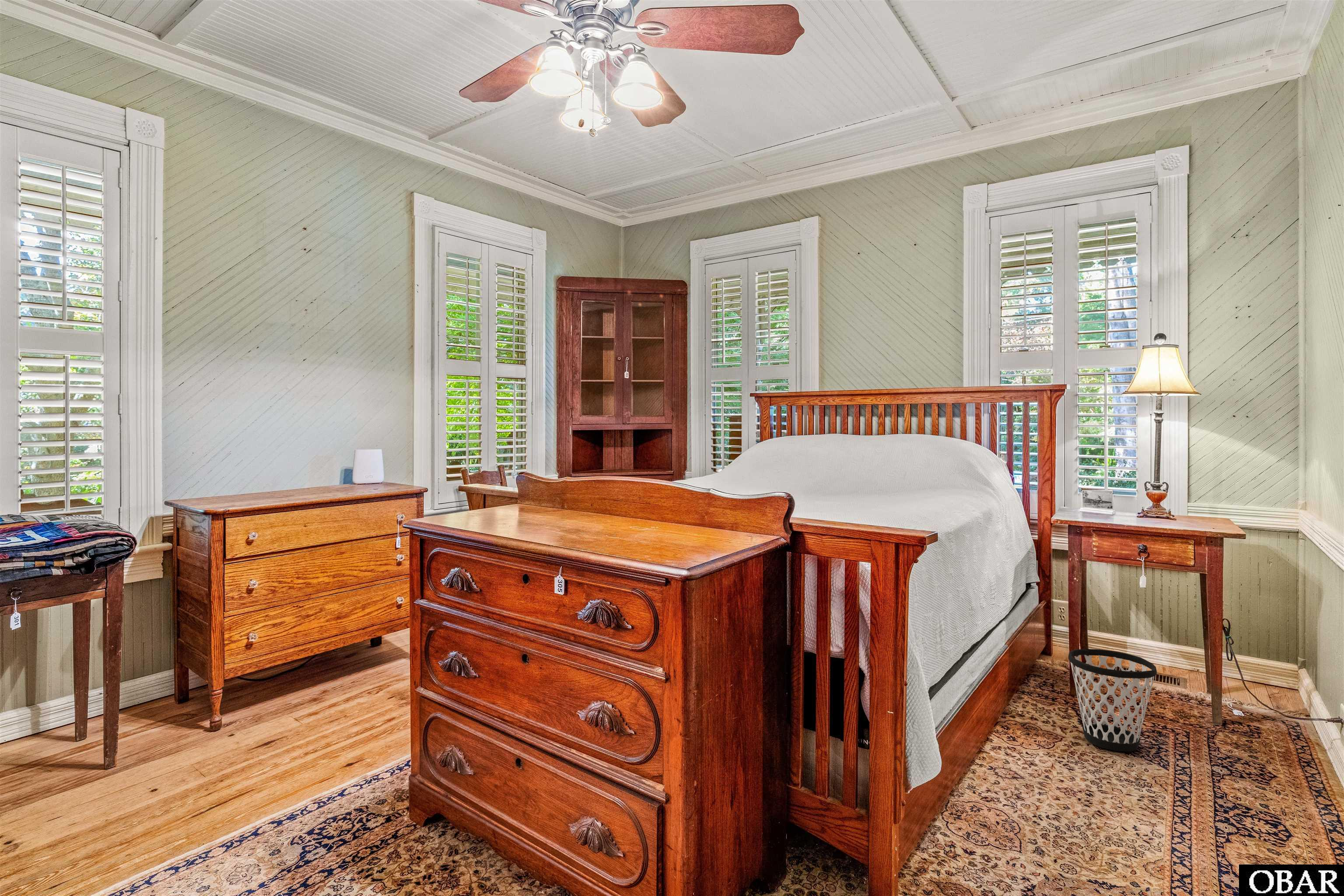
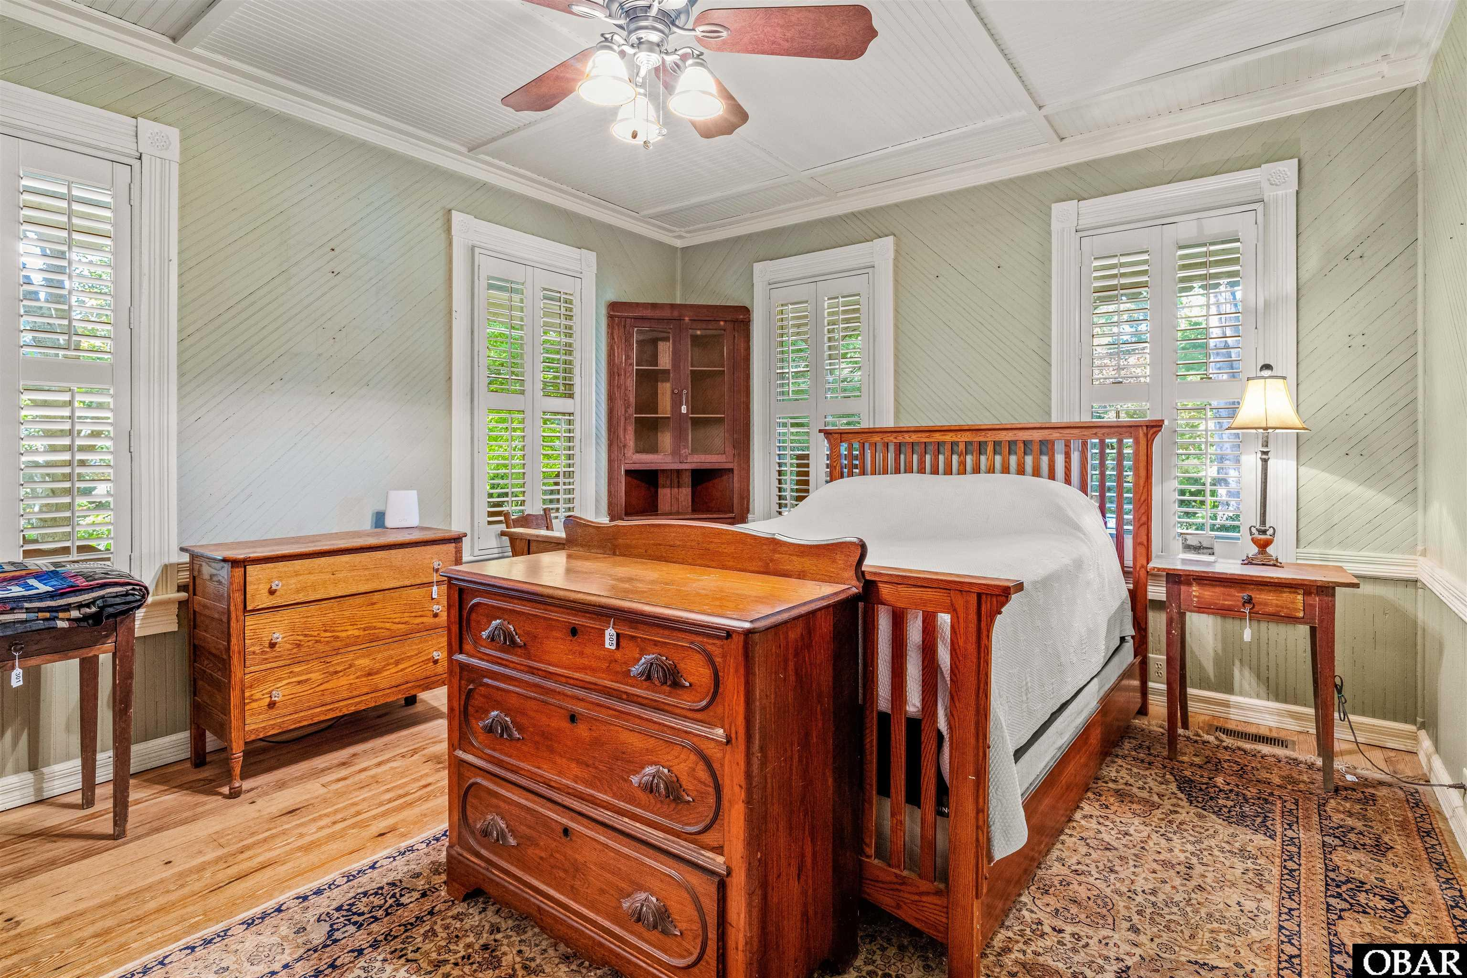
- wastebasket (1114, 701)
